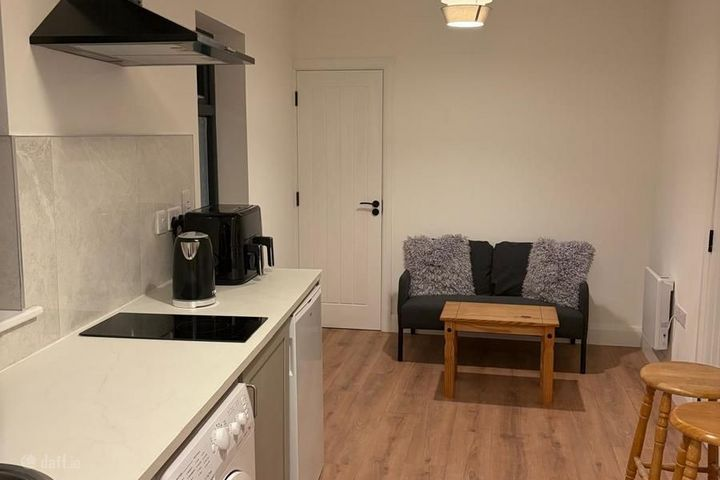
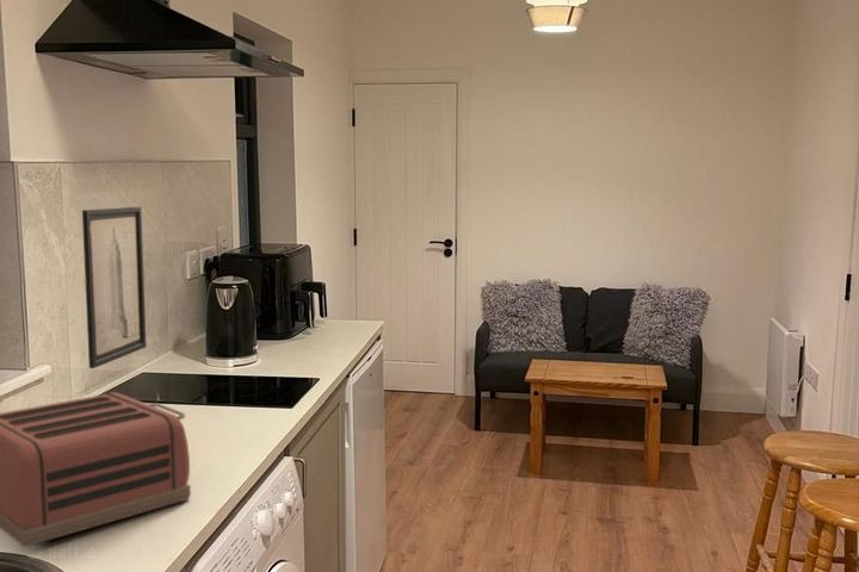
+ toaster (86, 455)
+ wall art (116, 284)
